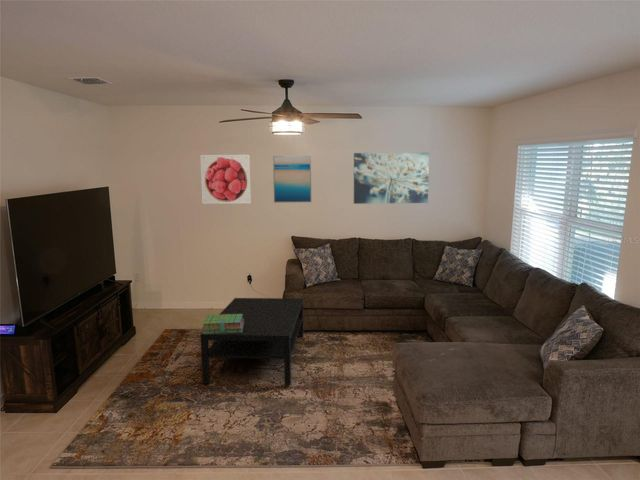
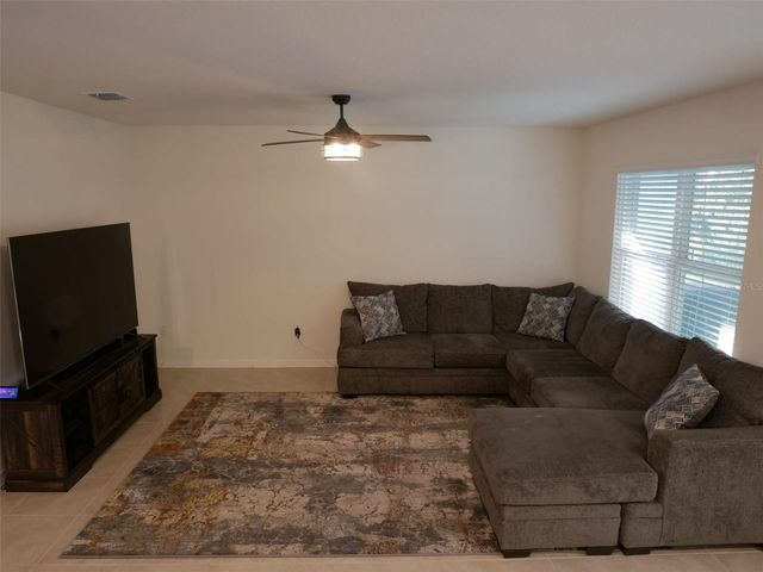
- wall art (292, 179)
- wall art (391, 178)
- stack of books (223, 323)
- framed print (226, 179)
- coffee table (258, 335)
